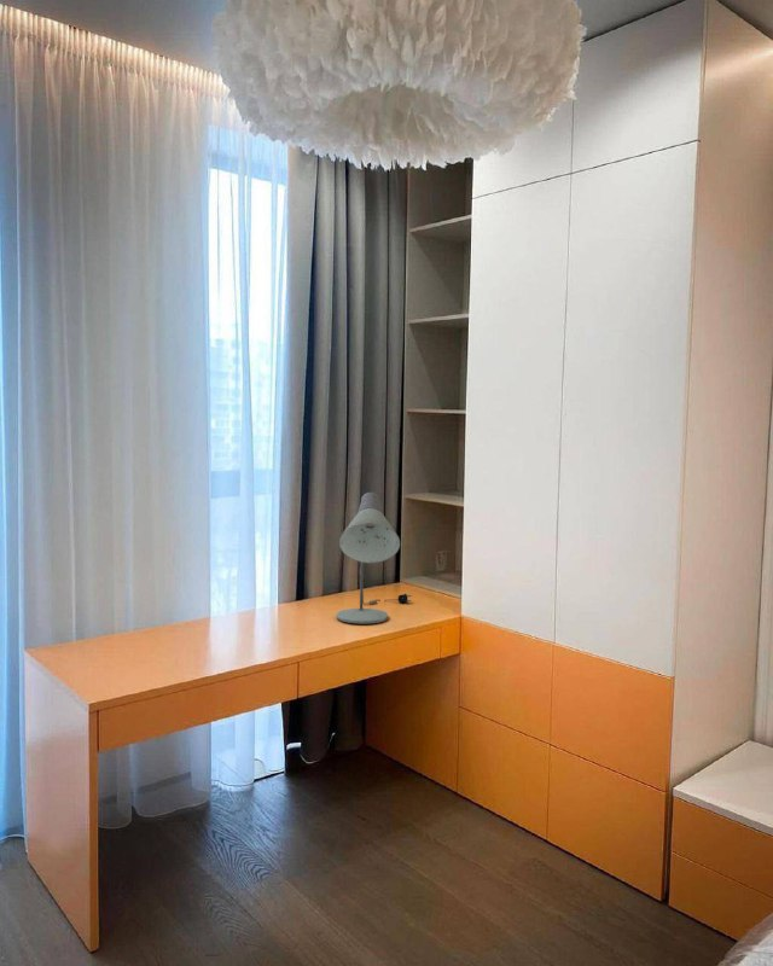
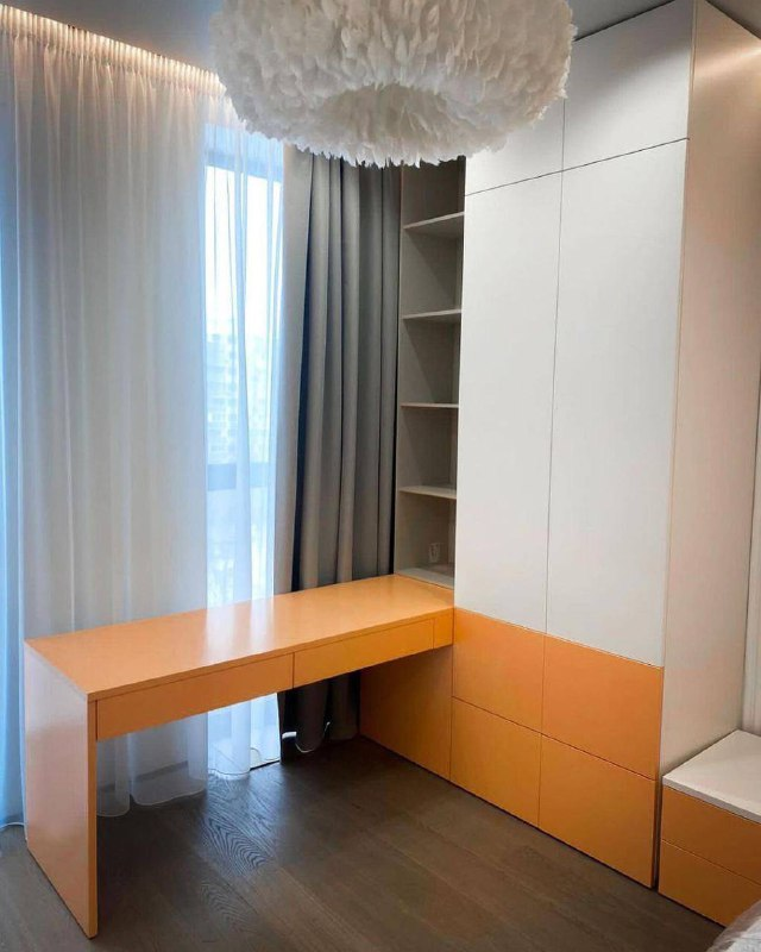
- desk lamp (379, 554)
